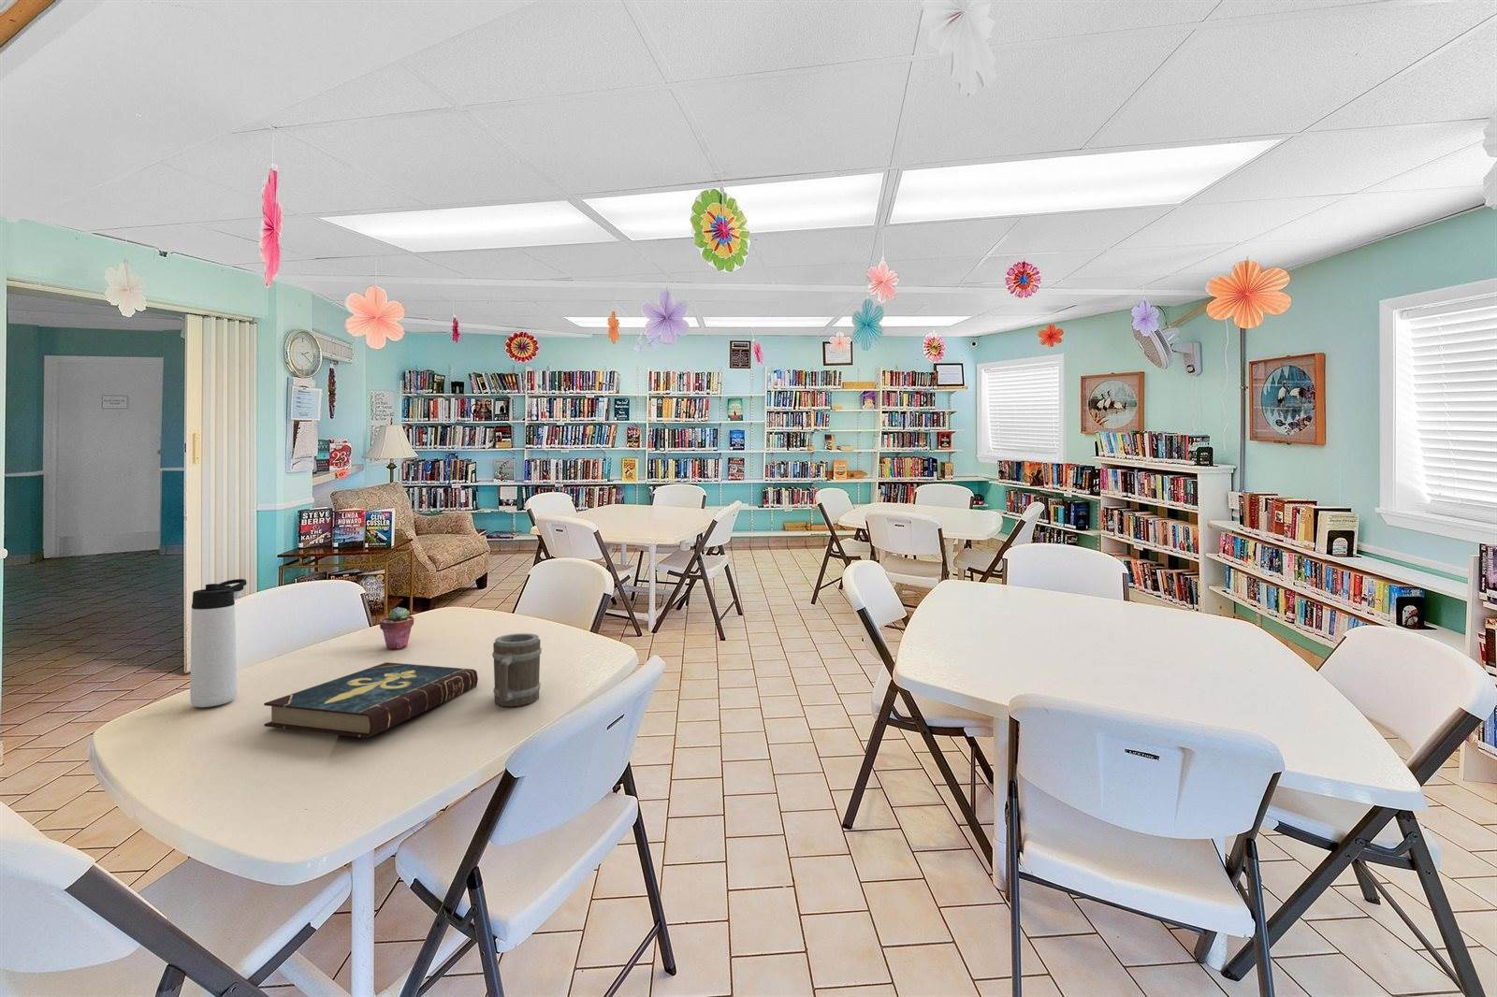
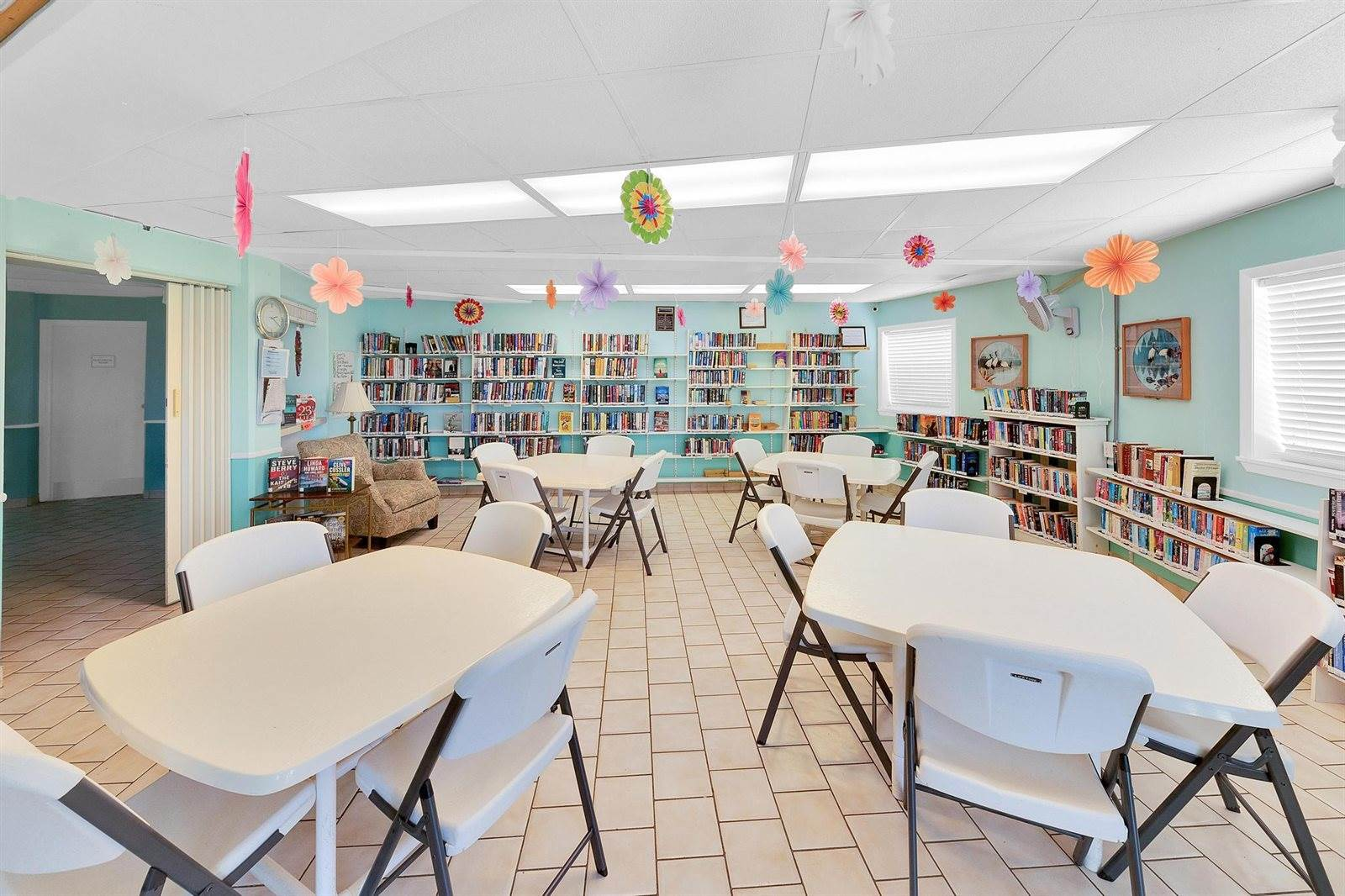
- thermos bottle (220, 641)
- potted succulent (396, 626)
- book (380, 695)
- barrel (514, 671)
